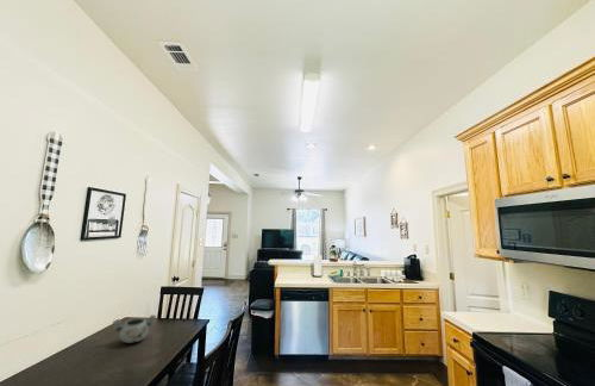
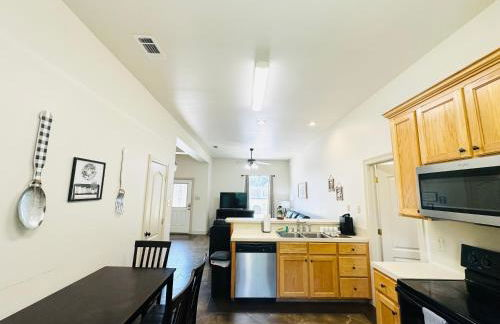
- decorative bowl (133, 328)
